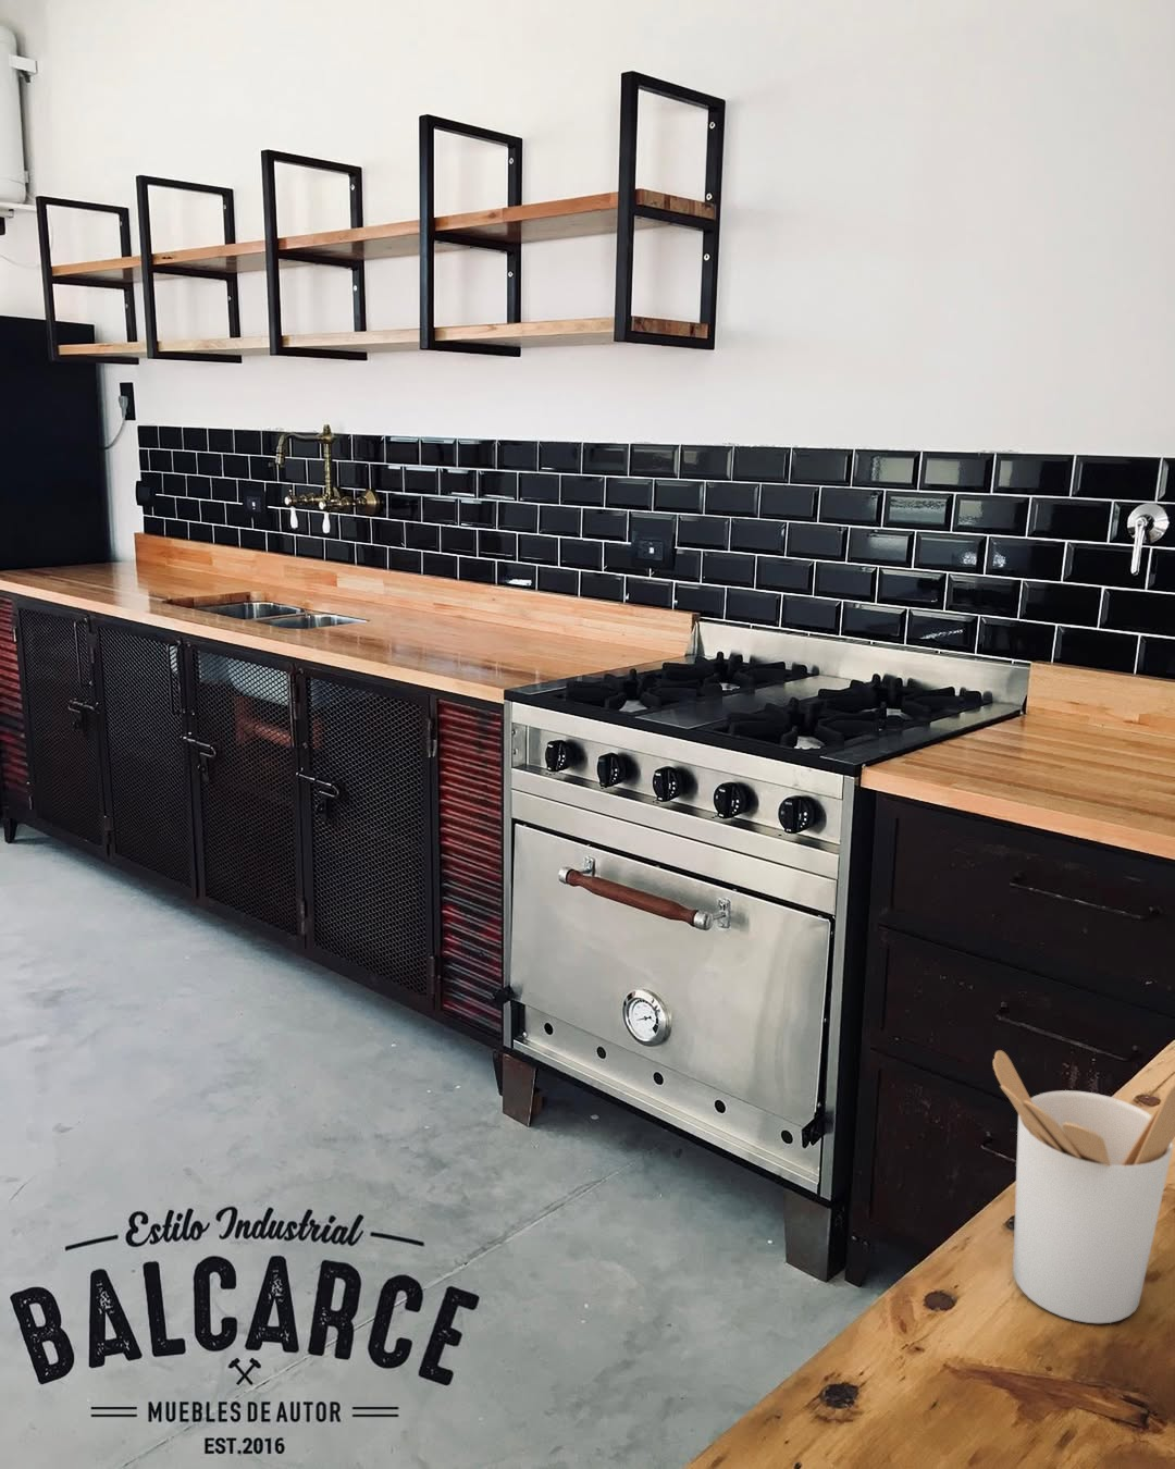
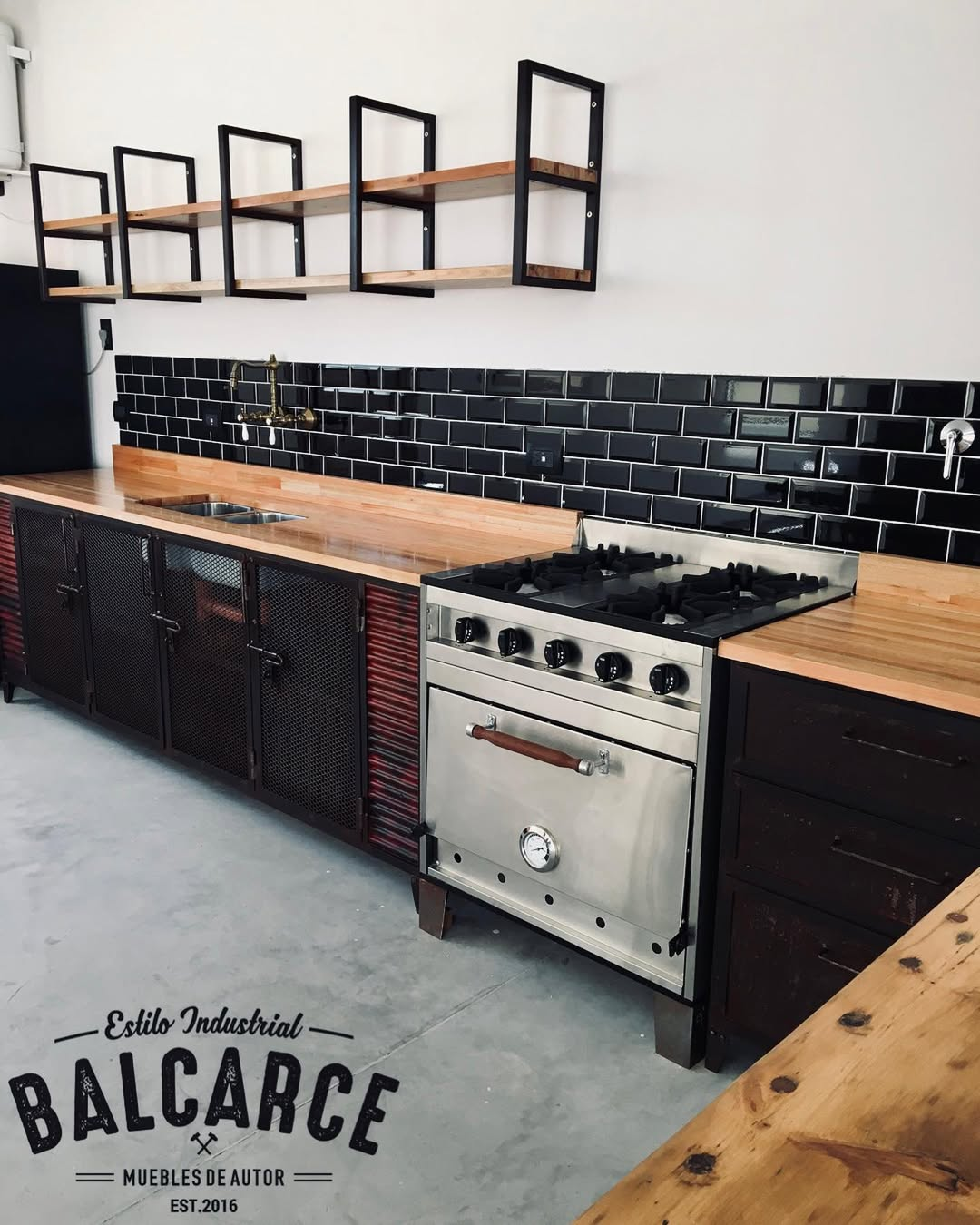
- utensil holder (1074, 1182)
